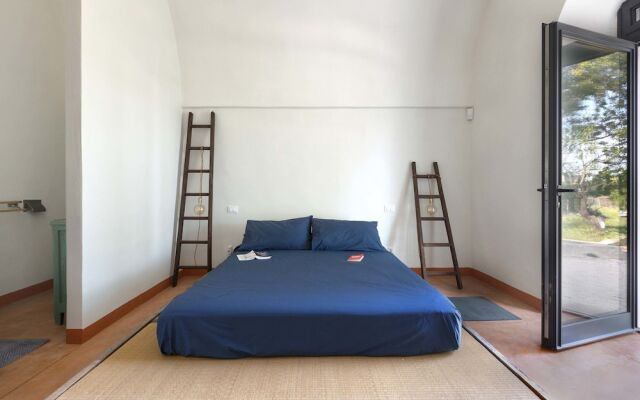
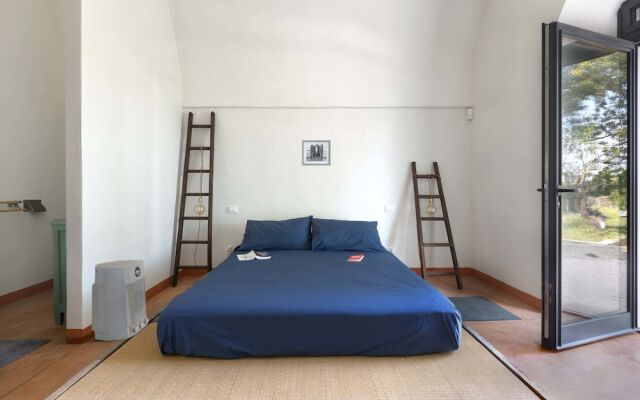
+ wall art (316, 152)
+ air purifier (119, 297)
